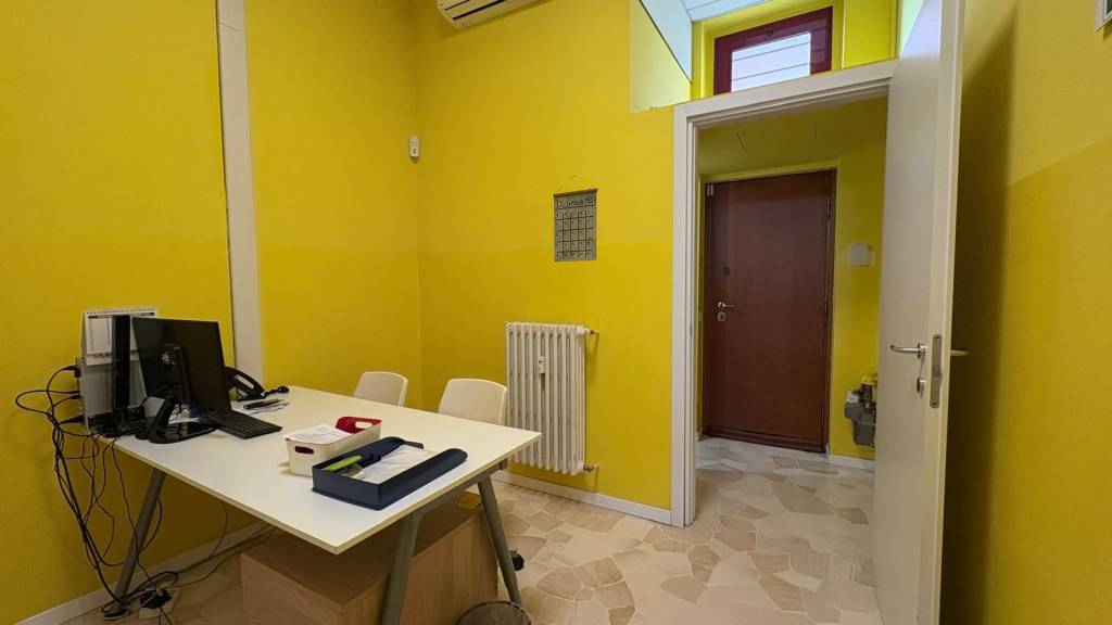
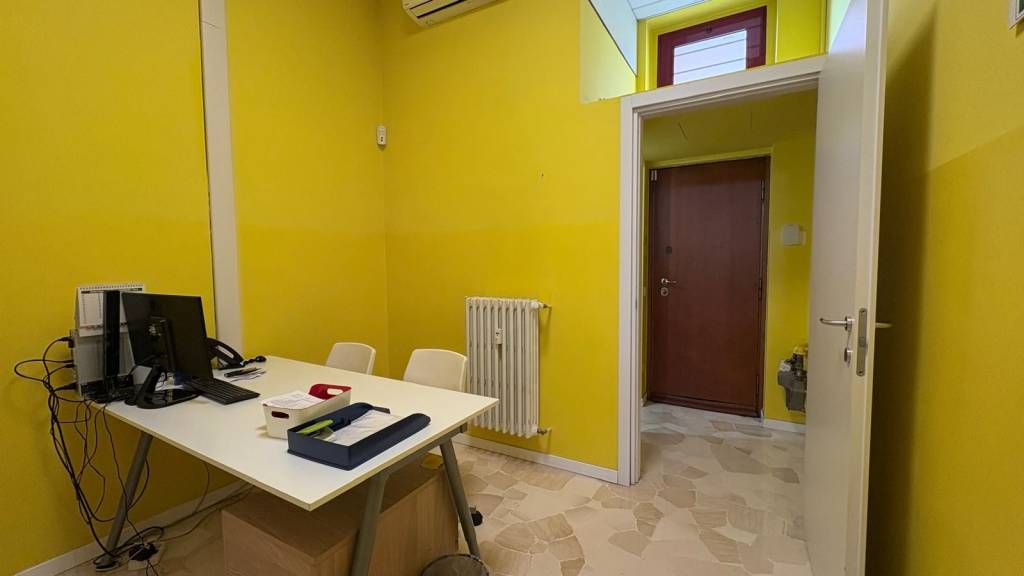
- calendar (574, 217)
